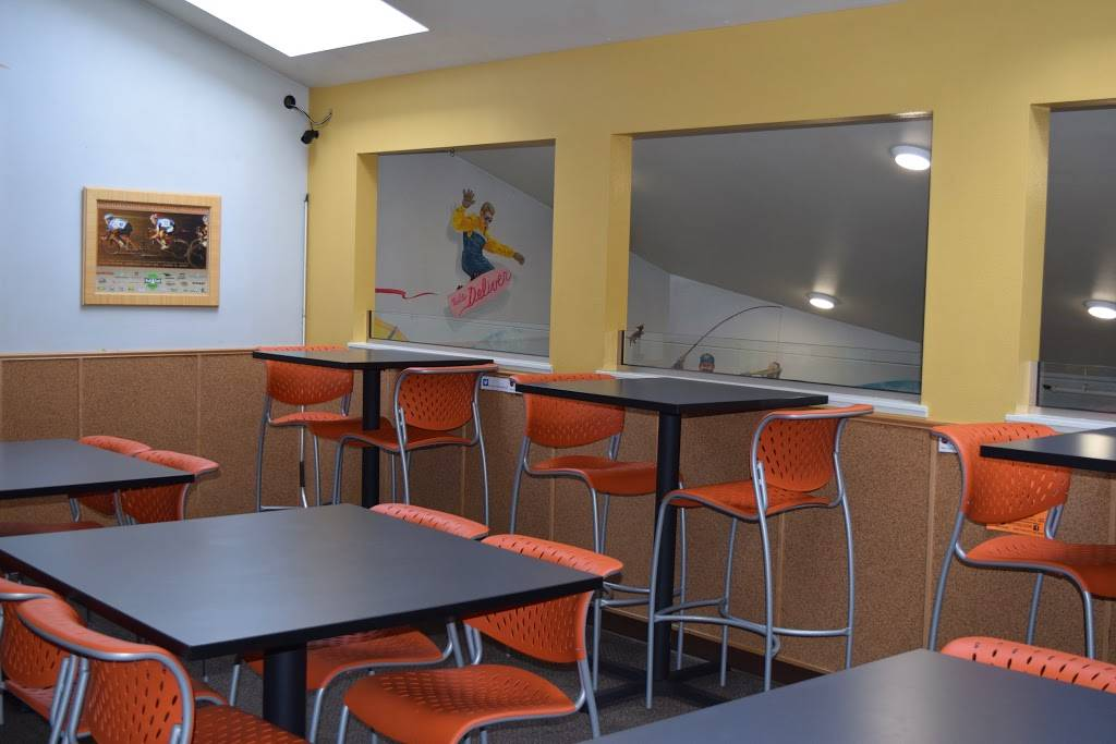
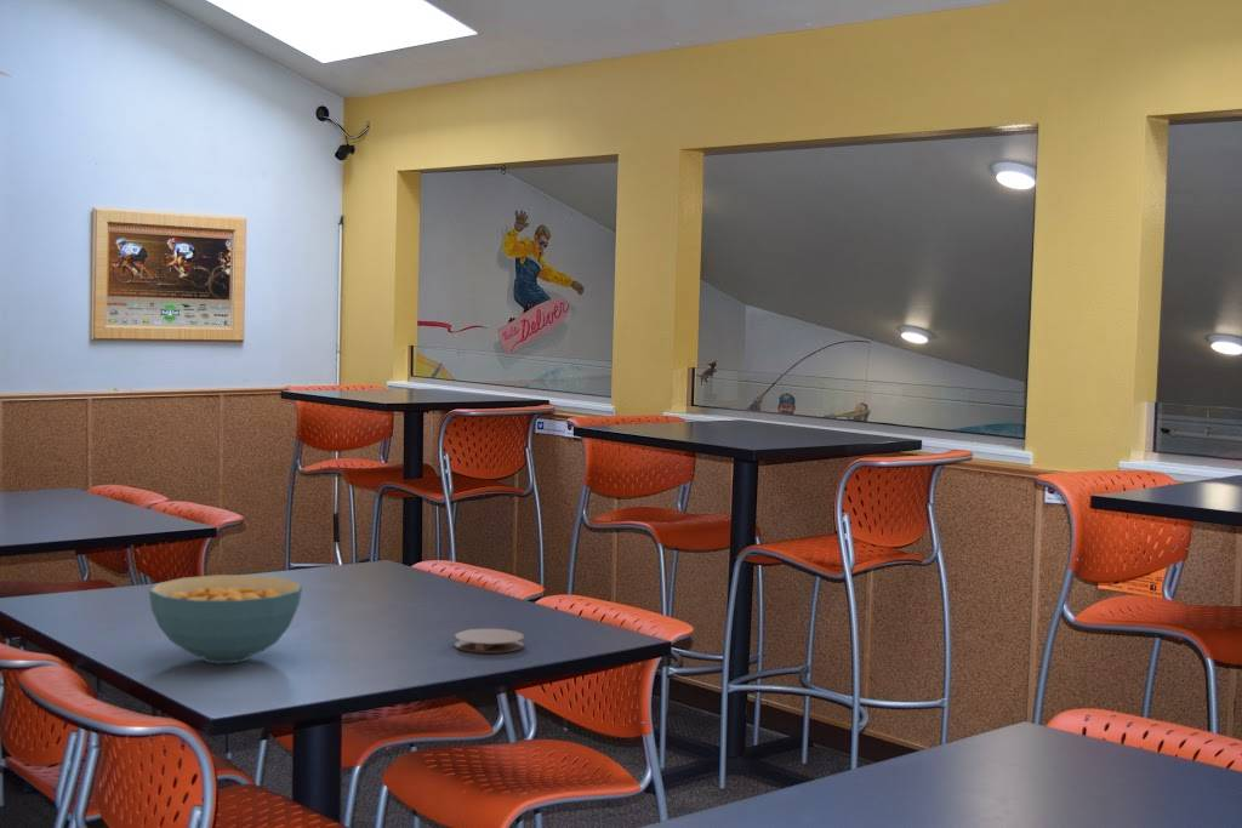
+ coaster (489, 640)
+ cereal bowl (227, 622)
